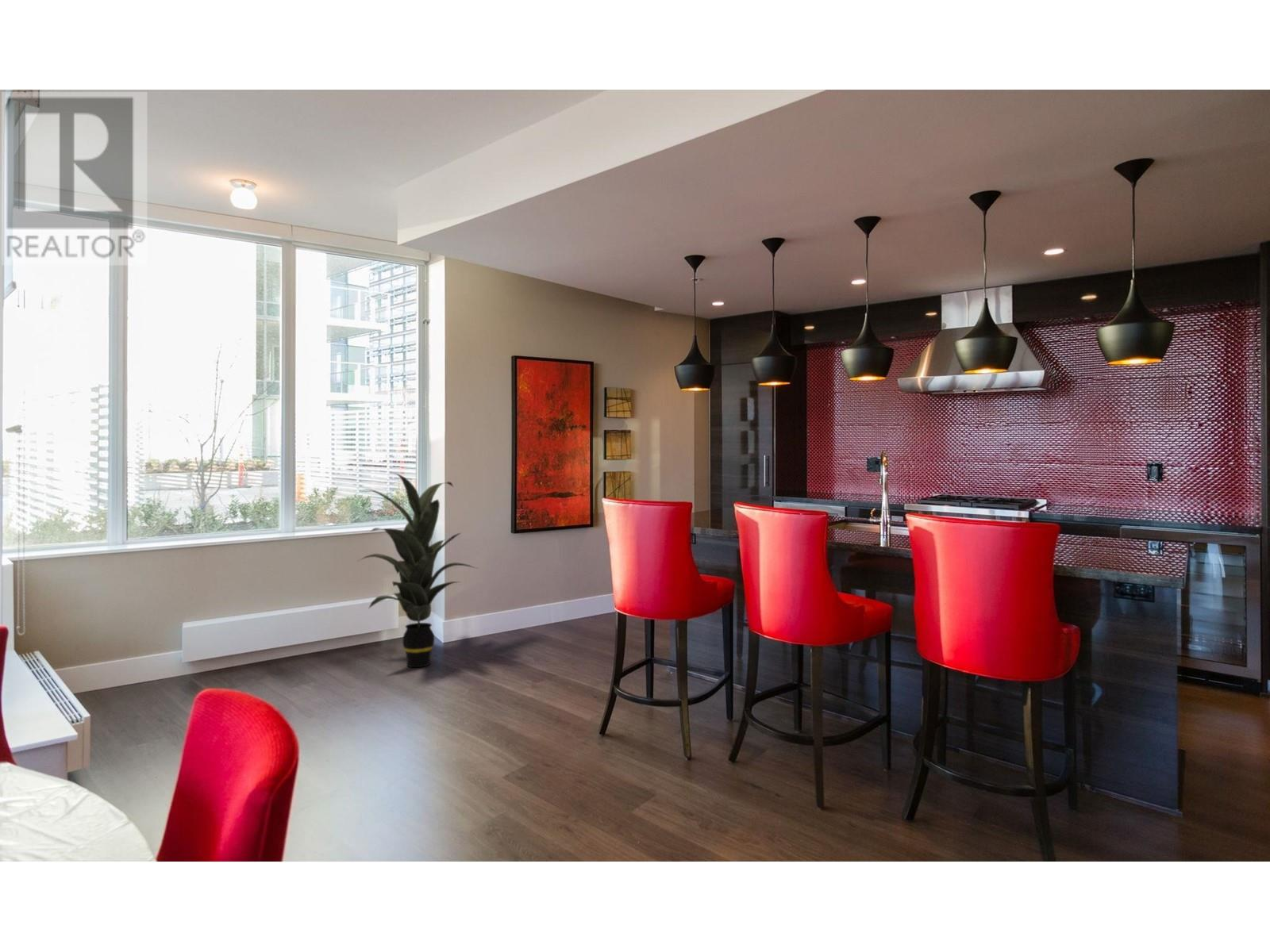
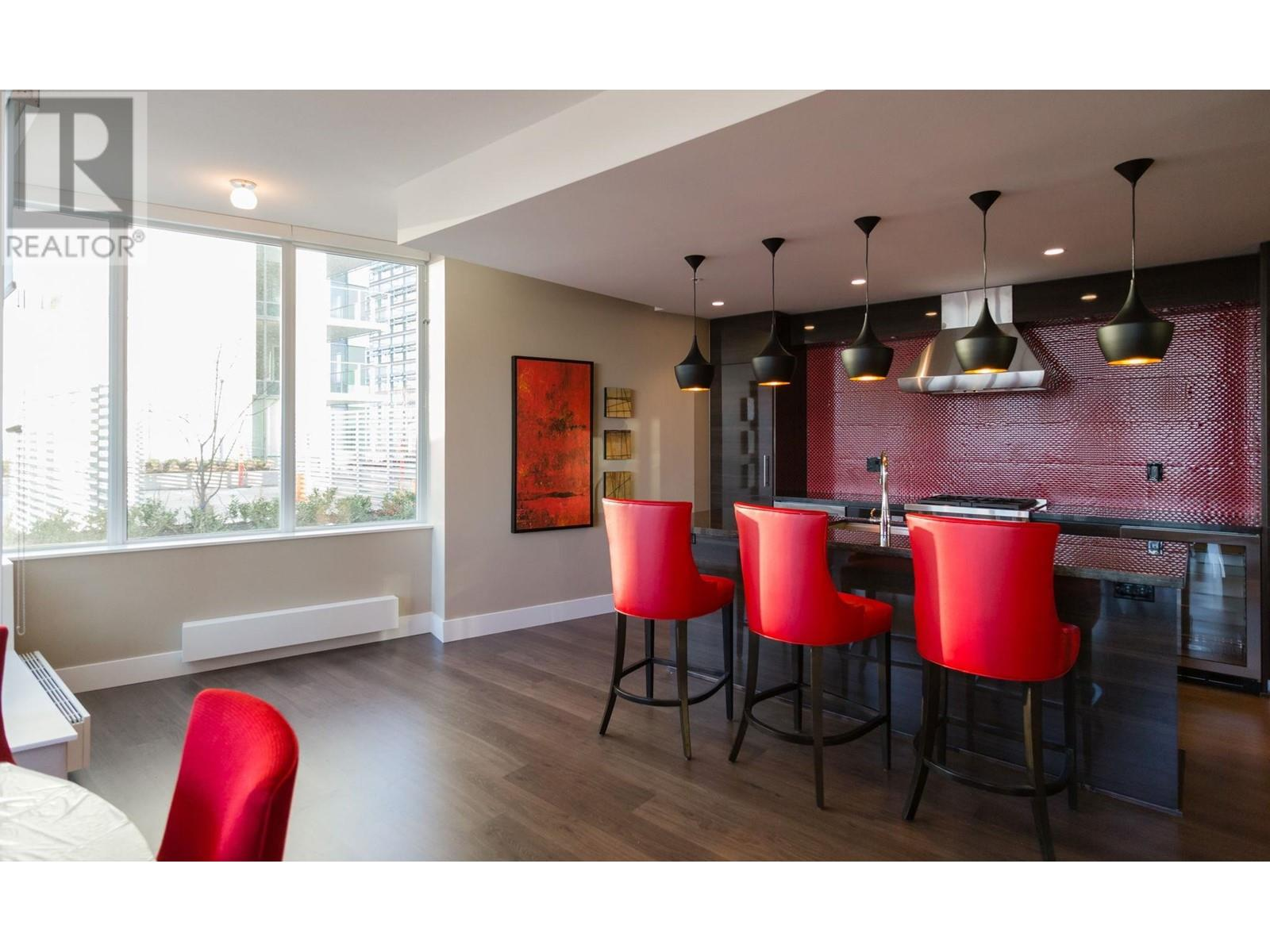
- indoor plant (410, 568)
